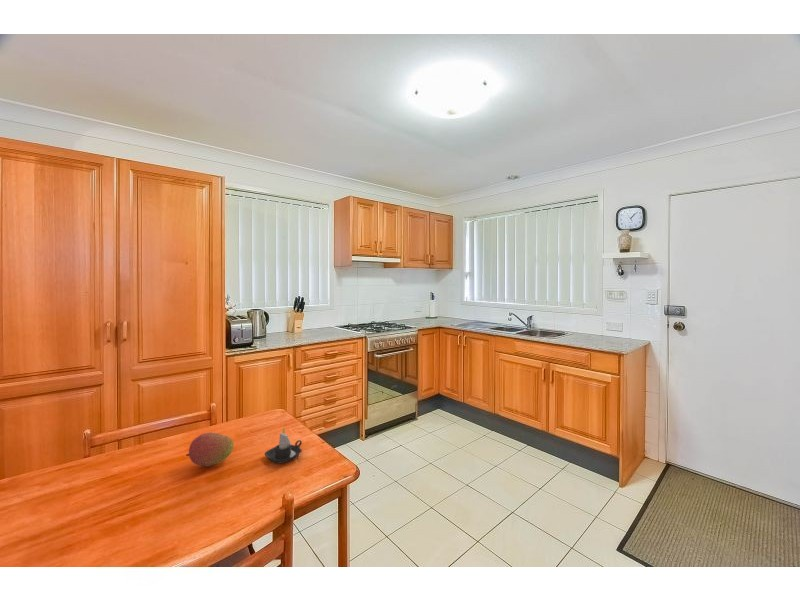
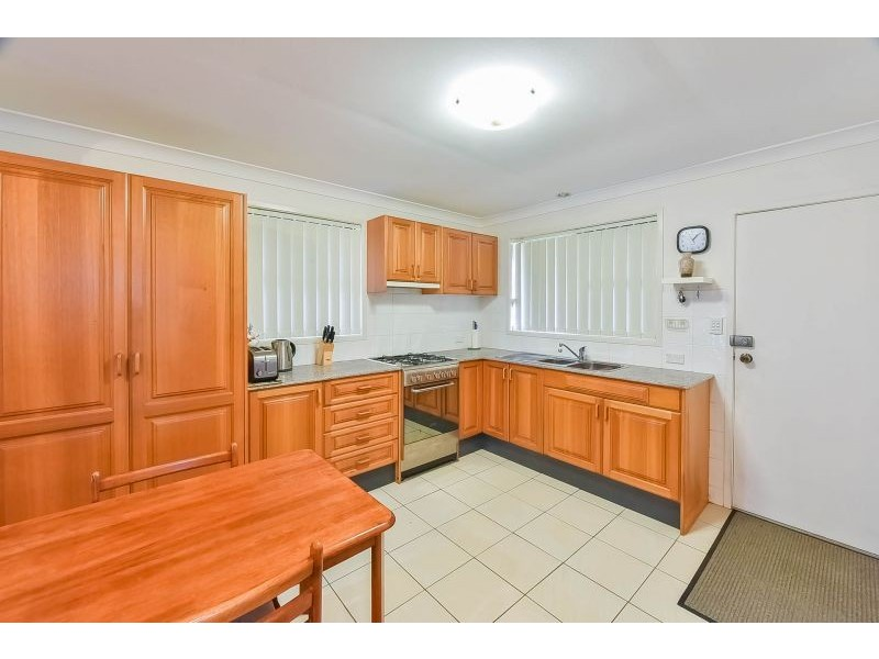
- candle (285, 441)
- fruit (210, 448)
